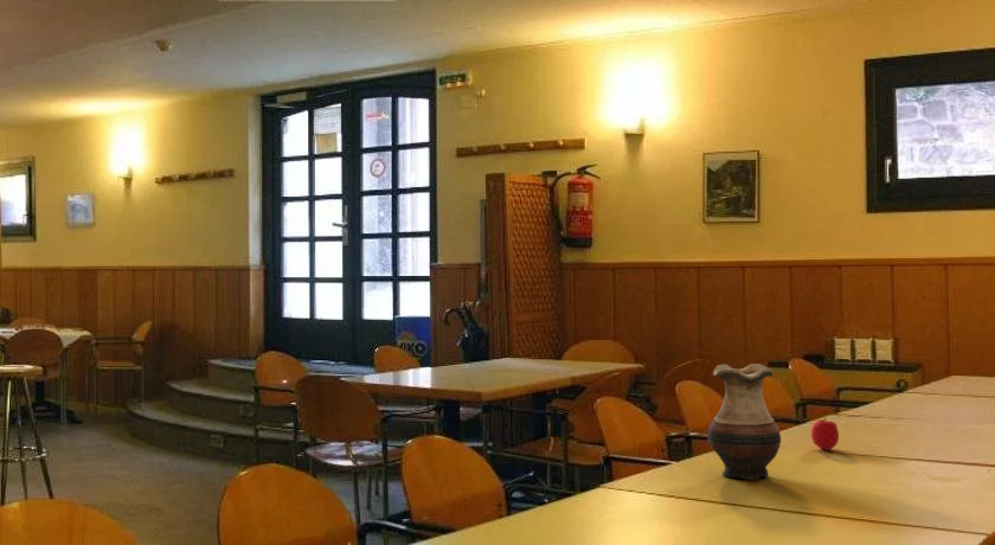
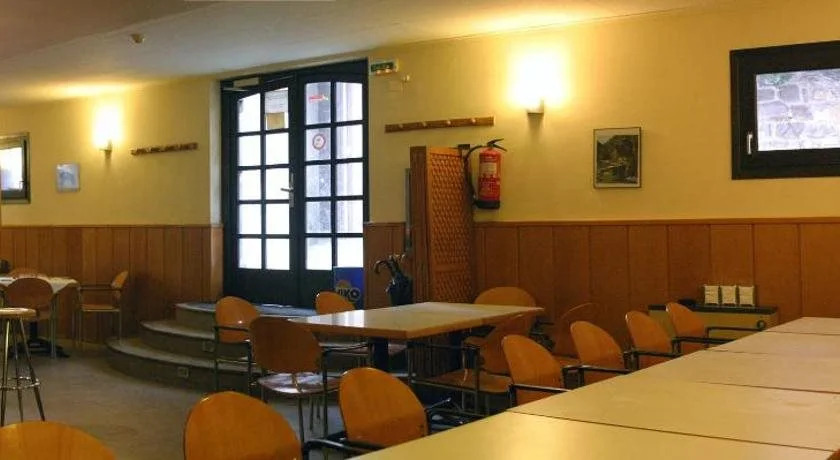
- fruit (824, 432)
- vase (743, 421)
